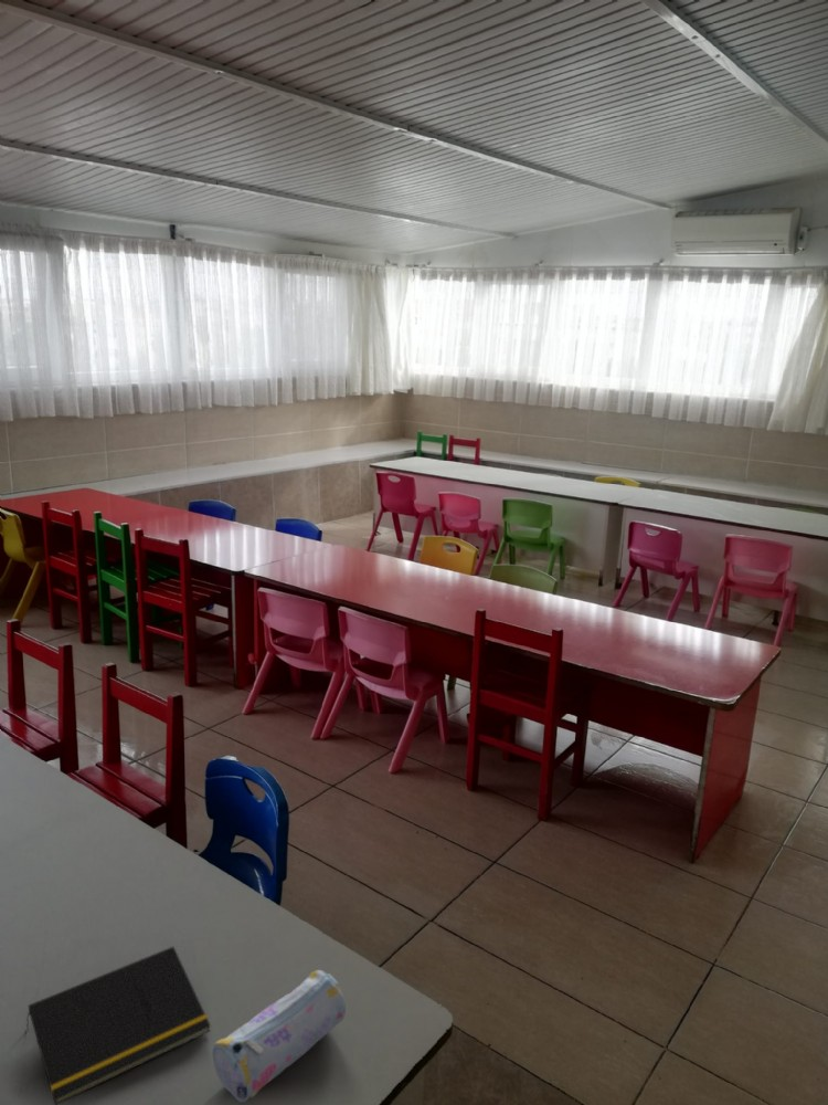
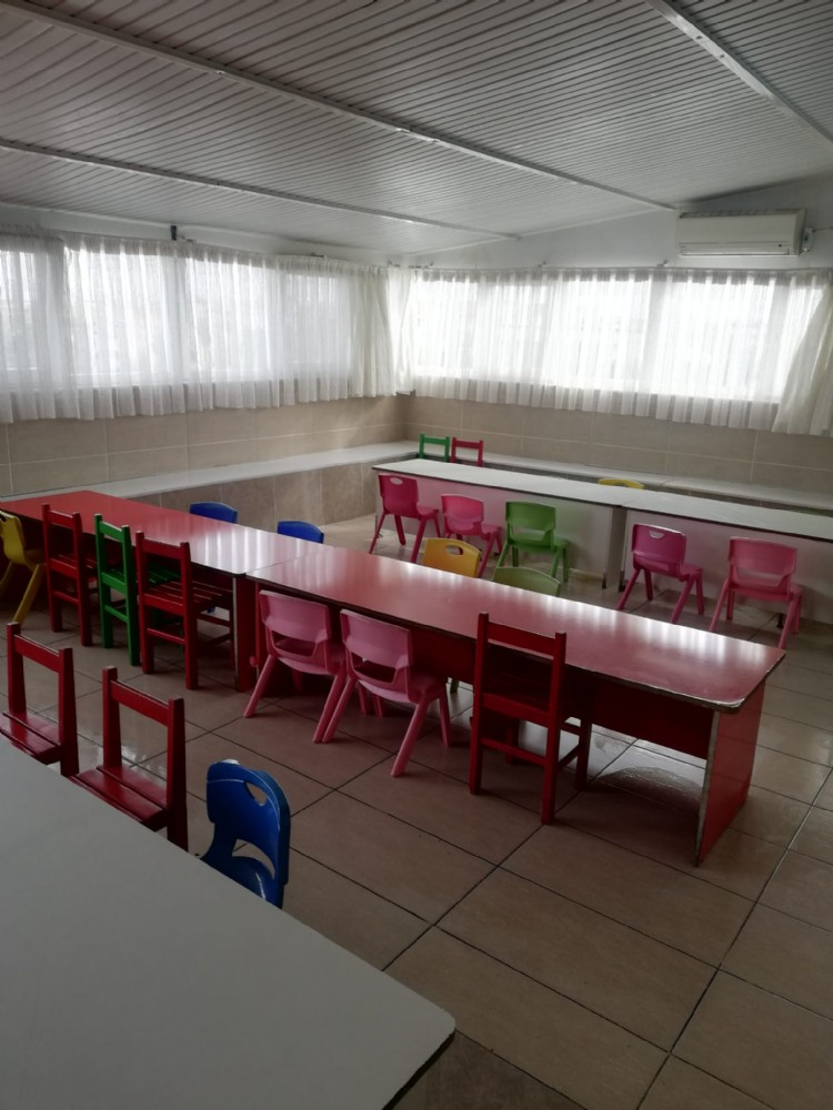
- pencil case (280, 1031)
- notepad (119, 1018)
